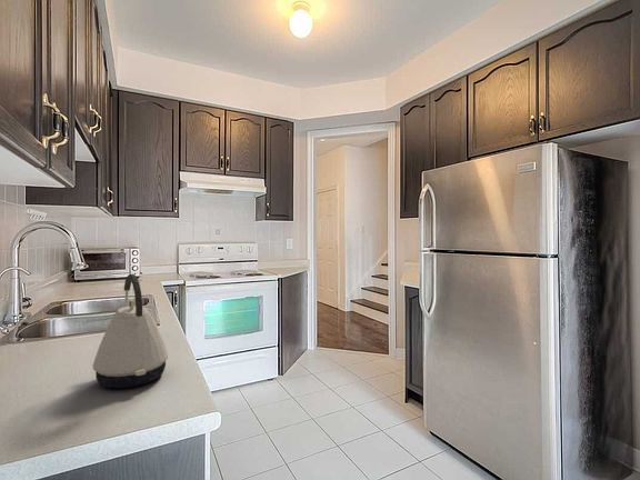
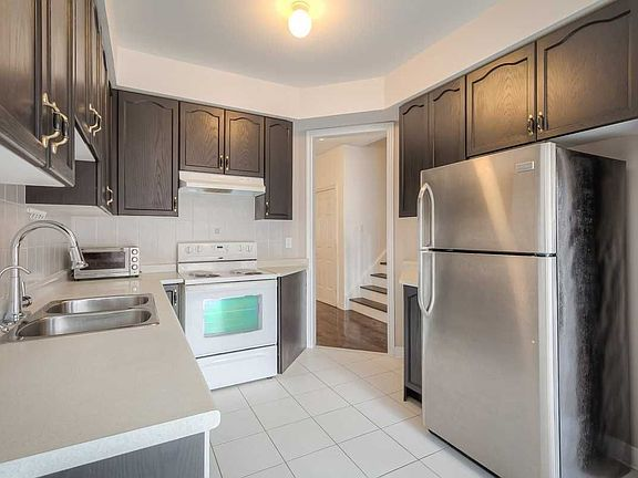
- kettle (131, 326)
